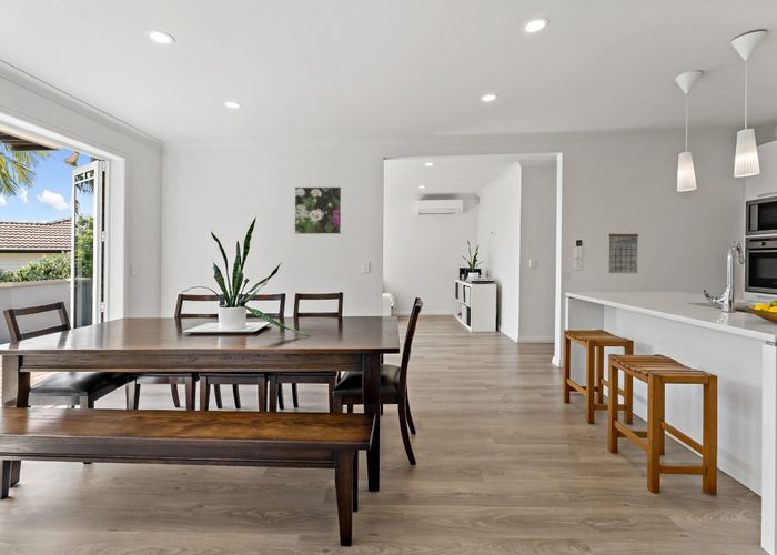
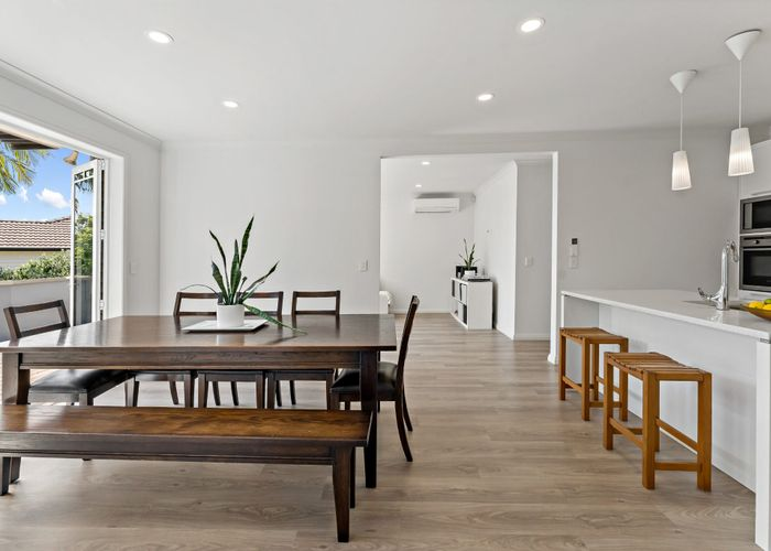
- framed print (317, 210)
- calendar (623, 249)
